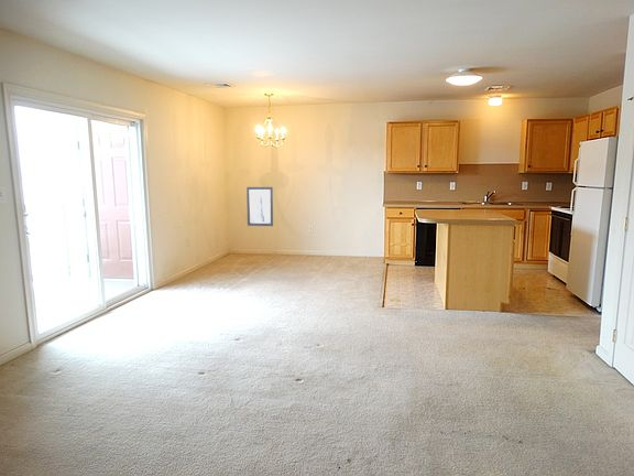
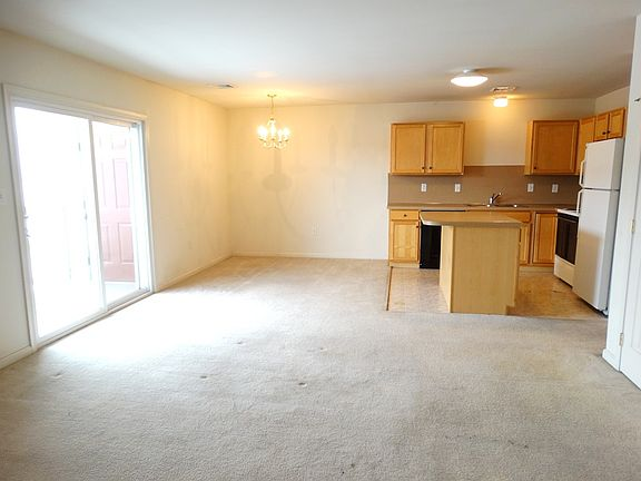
- wall art (260, 206)
